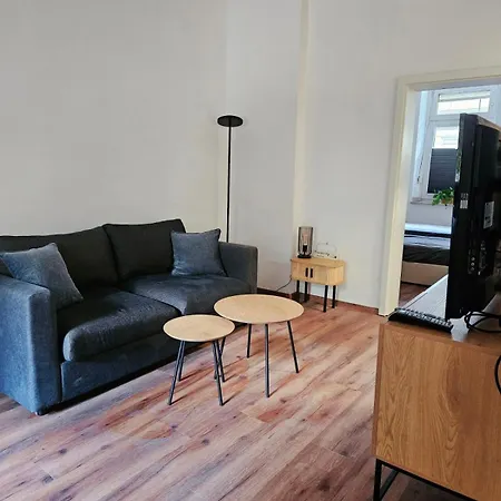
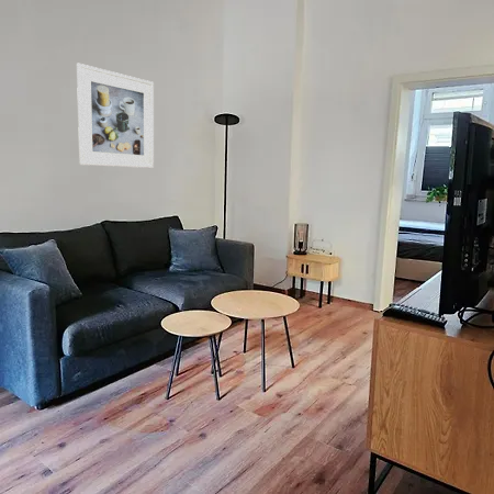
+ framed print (119, 121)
